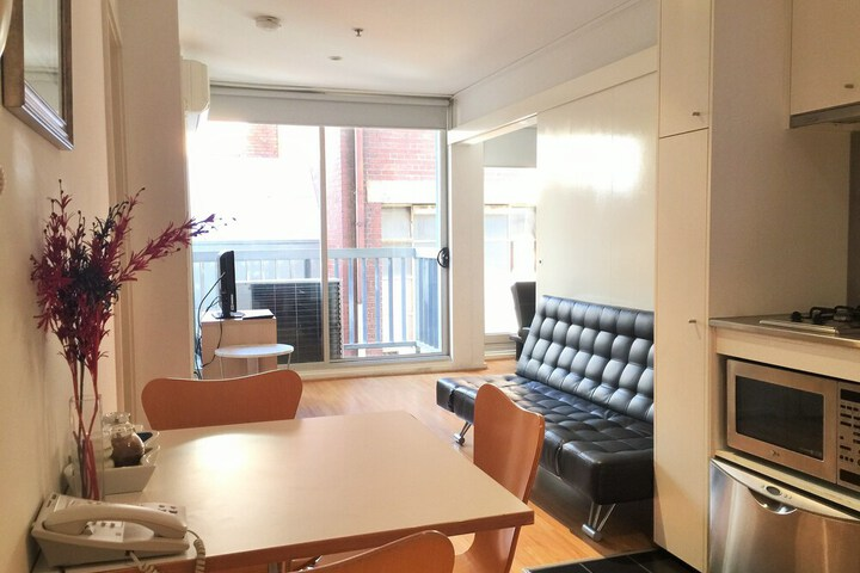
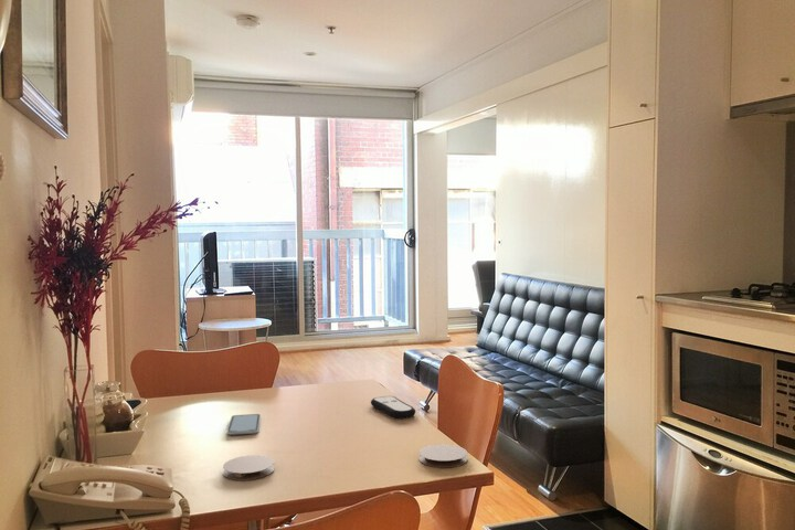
+ smartphone (244, 423)
+ coaster (443, 455)
+ remote control (393, 406)
+ coaster (248, 467)
